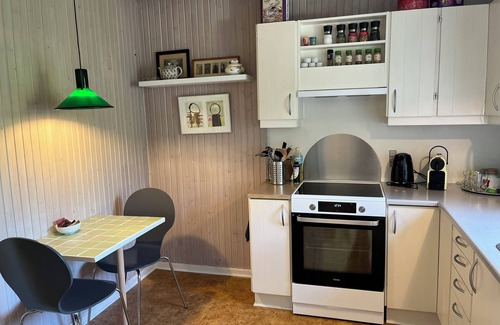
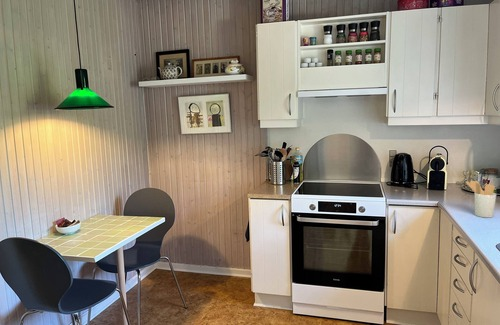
+ utensil holder (480, 197)
